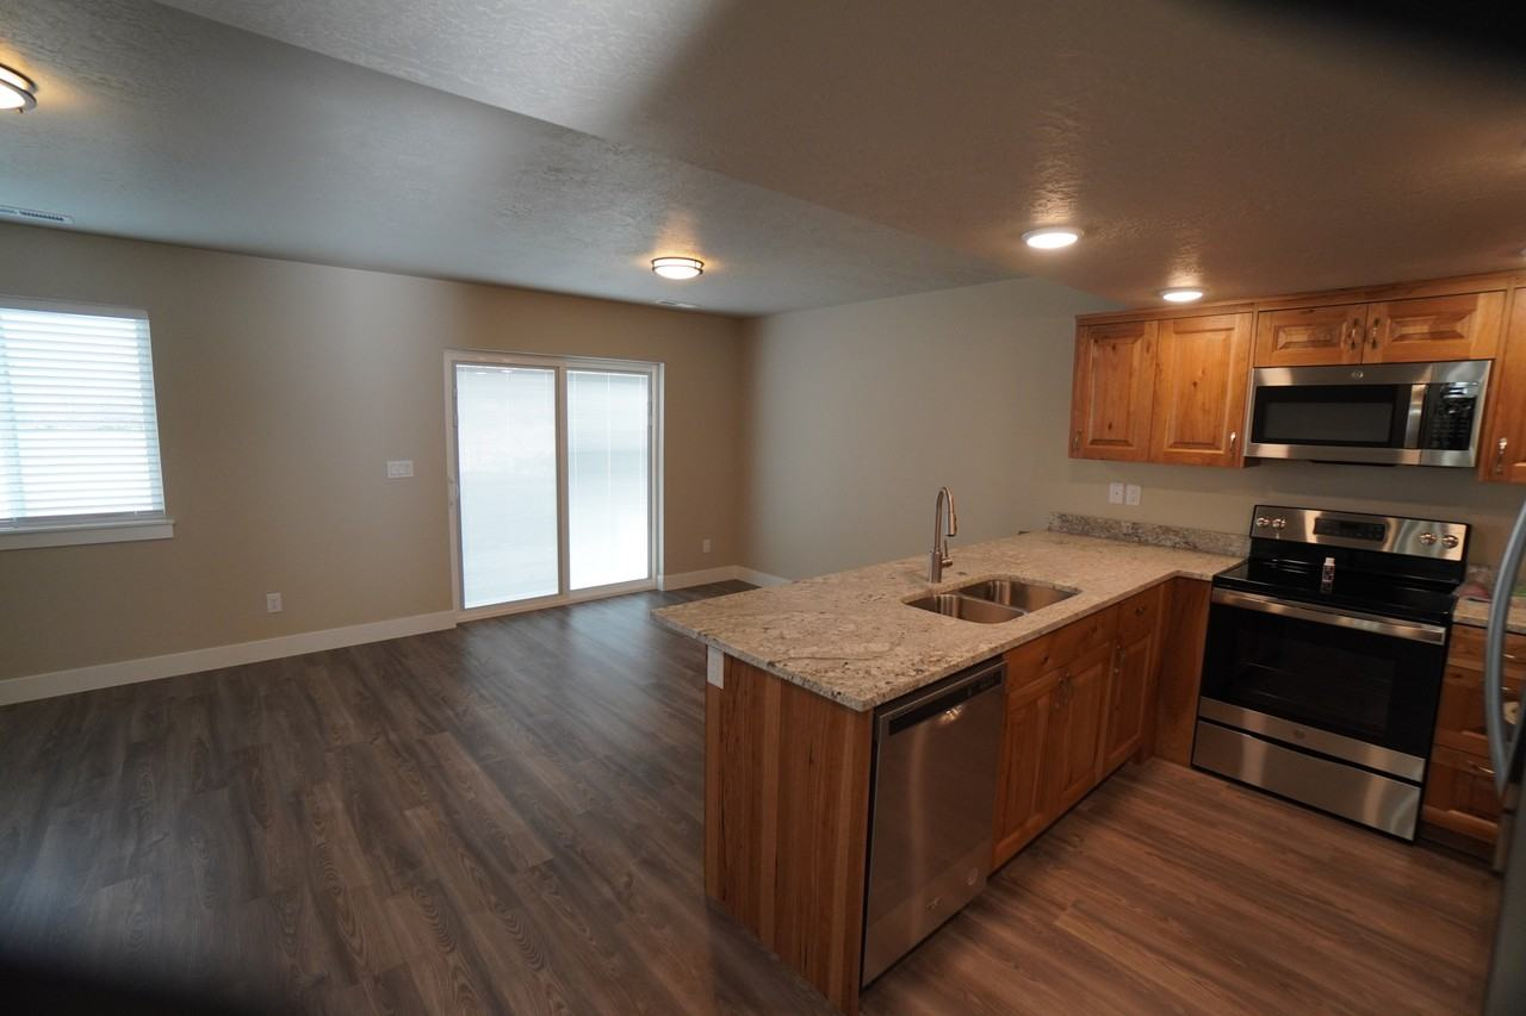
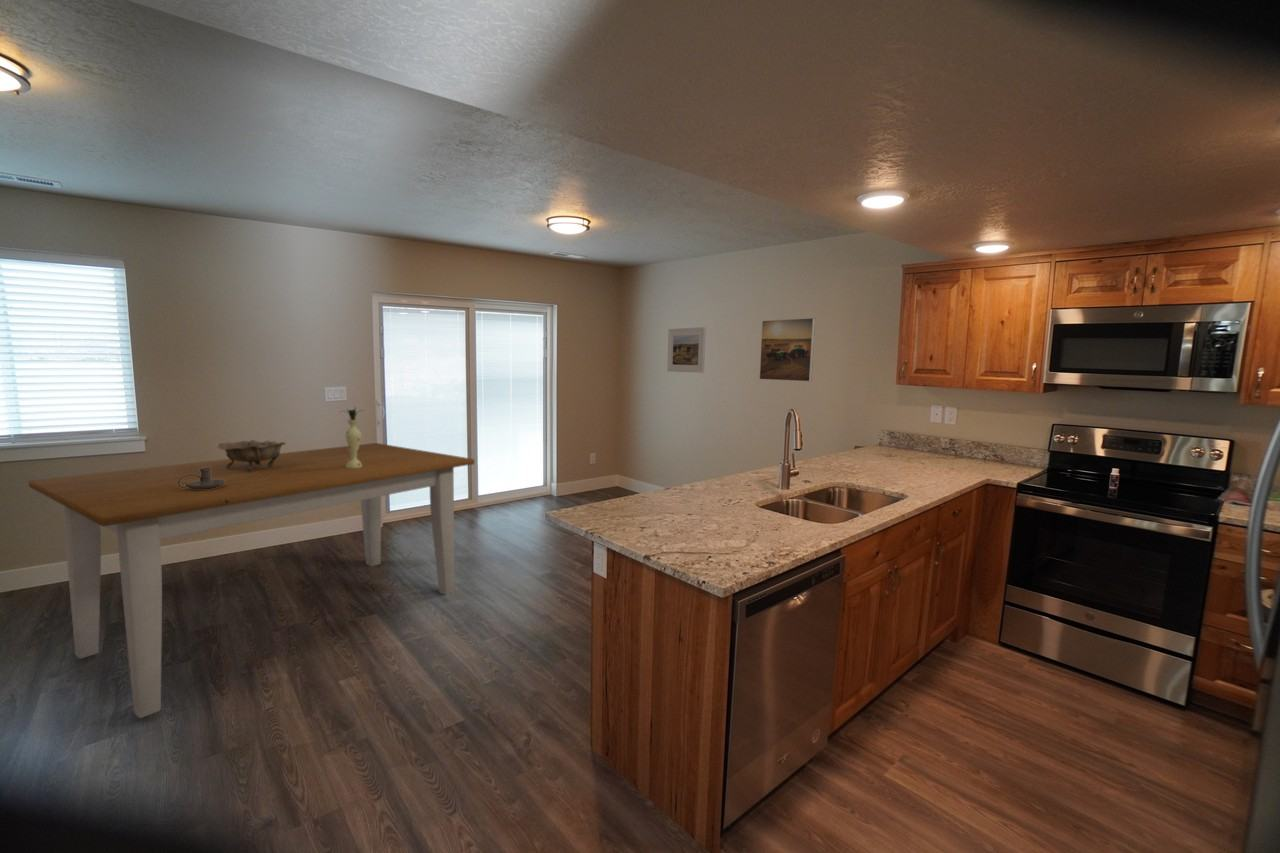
+ candle holder (201, 478)
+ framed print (786, 350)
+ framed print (685, 350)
+ decorative bowl (252, 454)
+ vase (353, 436)
+ table (282, 515)
